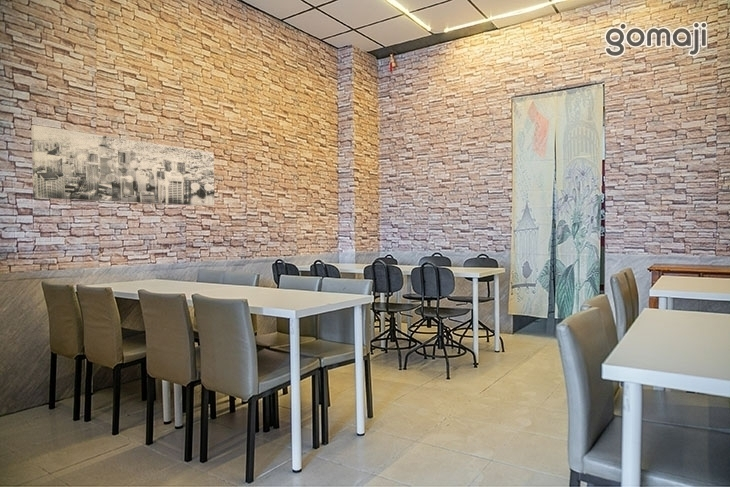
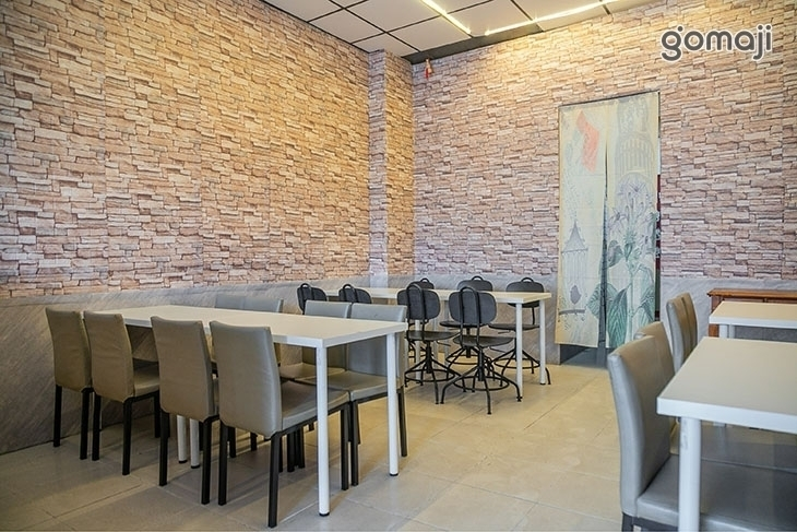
- wall art (137, 171)
